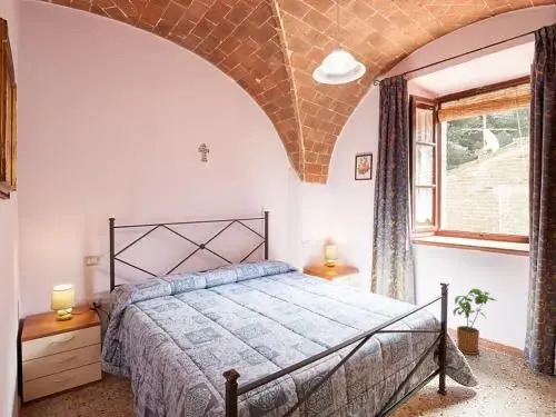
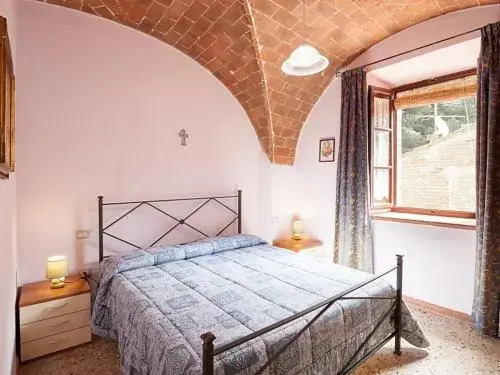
- house plant (467, 319)
